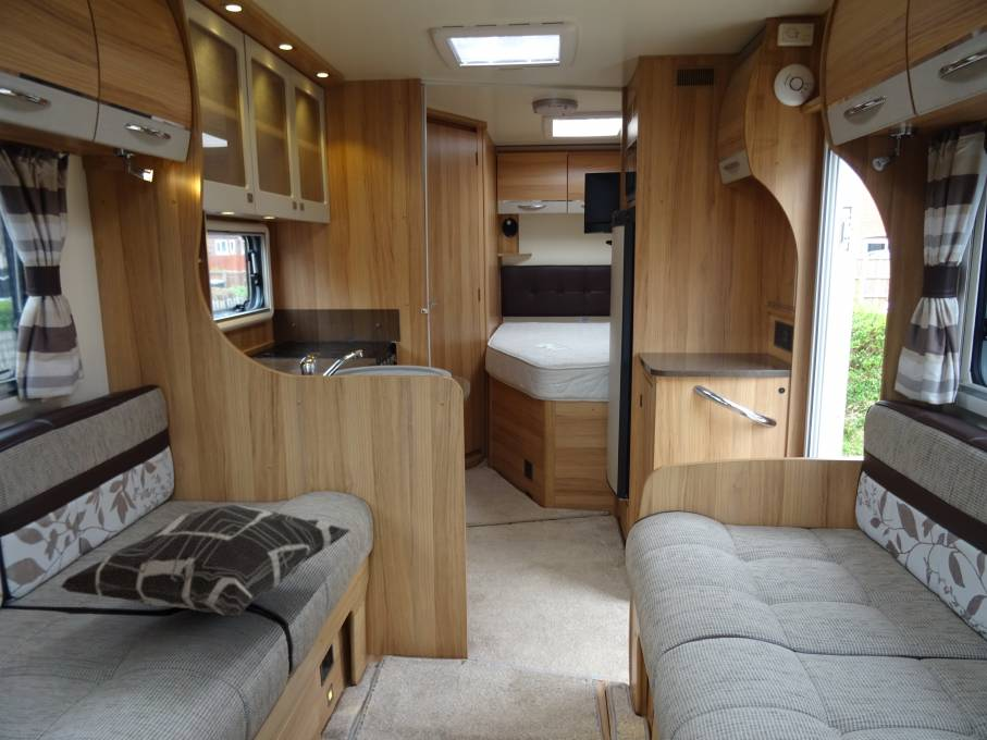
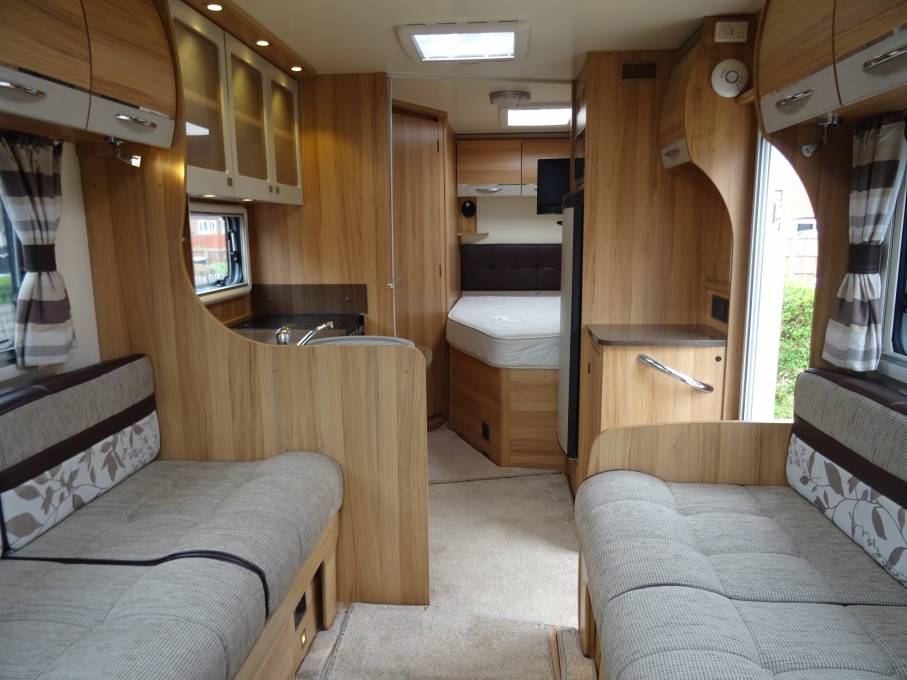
- decorative pillow (218, 552)
